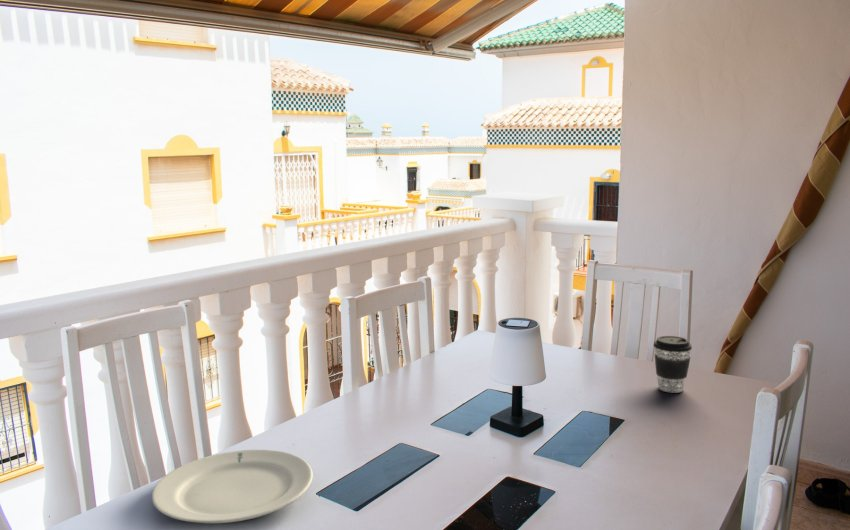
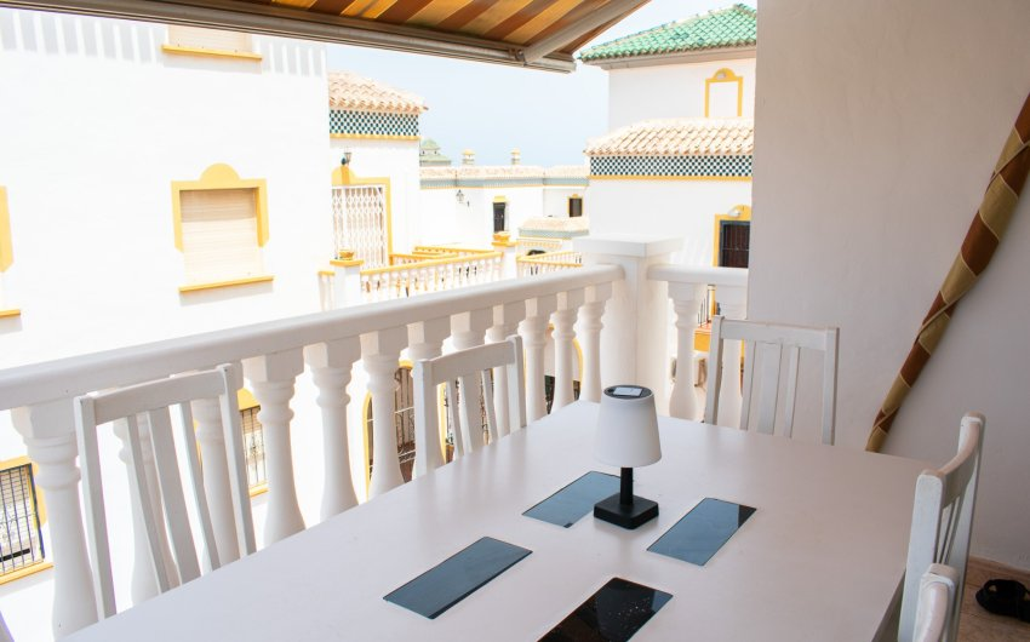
- coffee cup (671, 364)
- chinaware (234, 487)
